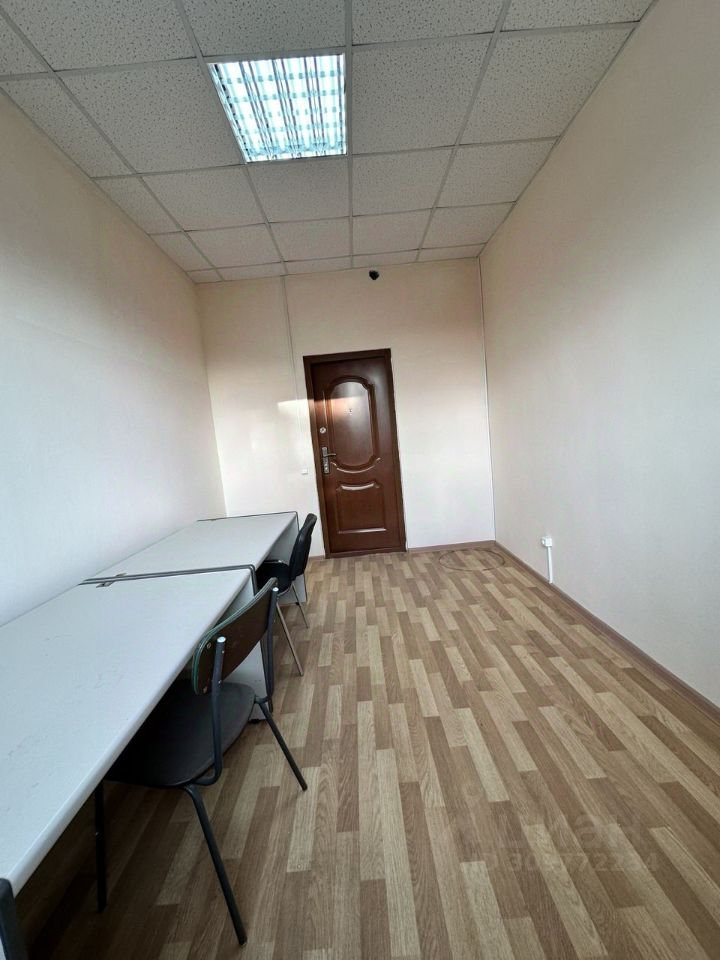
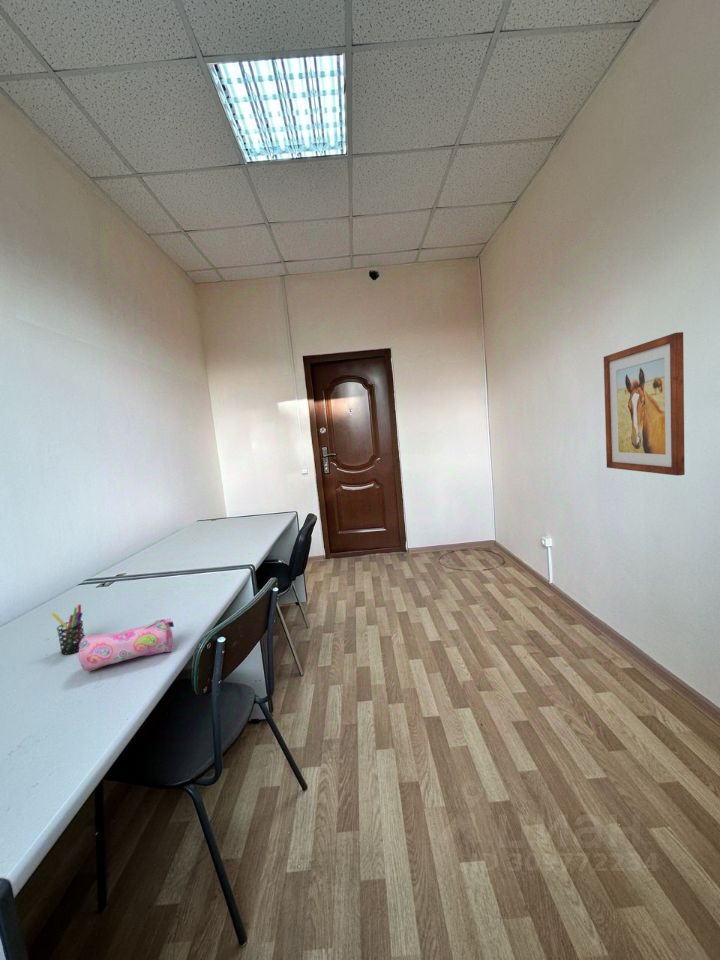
+ pen holder (73, 626)
+ wall art (639, 409)
+ pencil case (128, 643)
